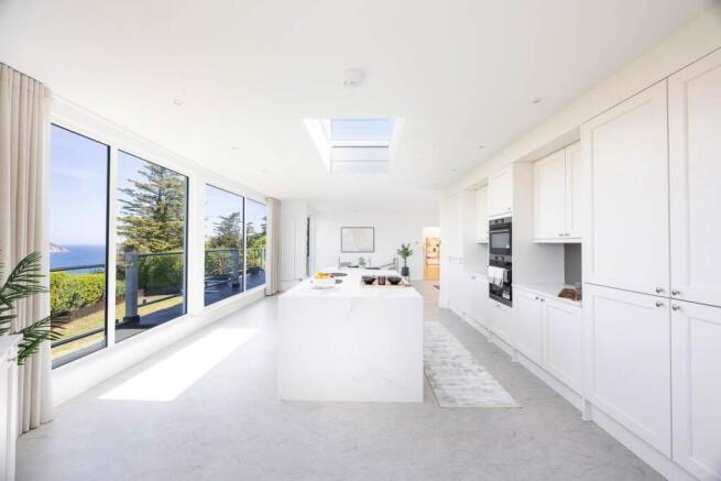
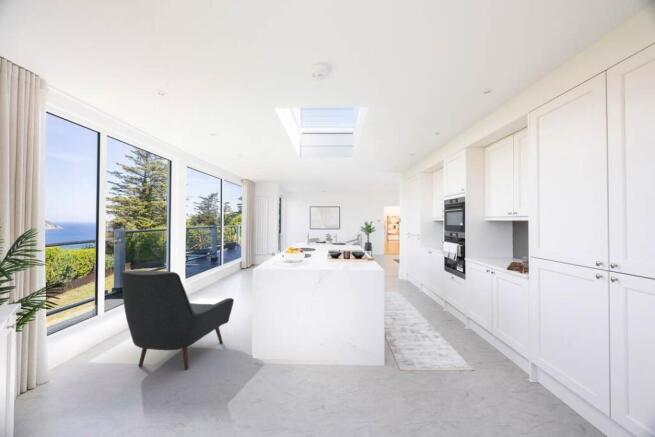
+ chair (176, 311)
